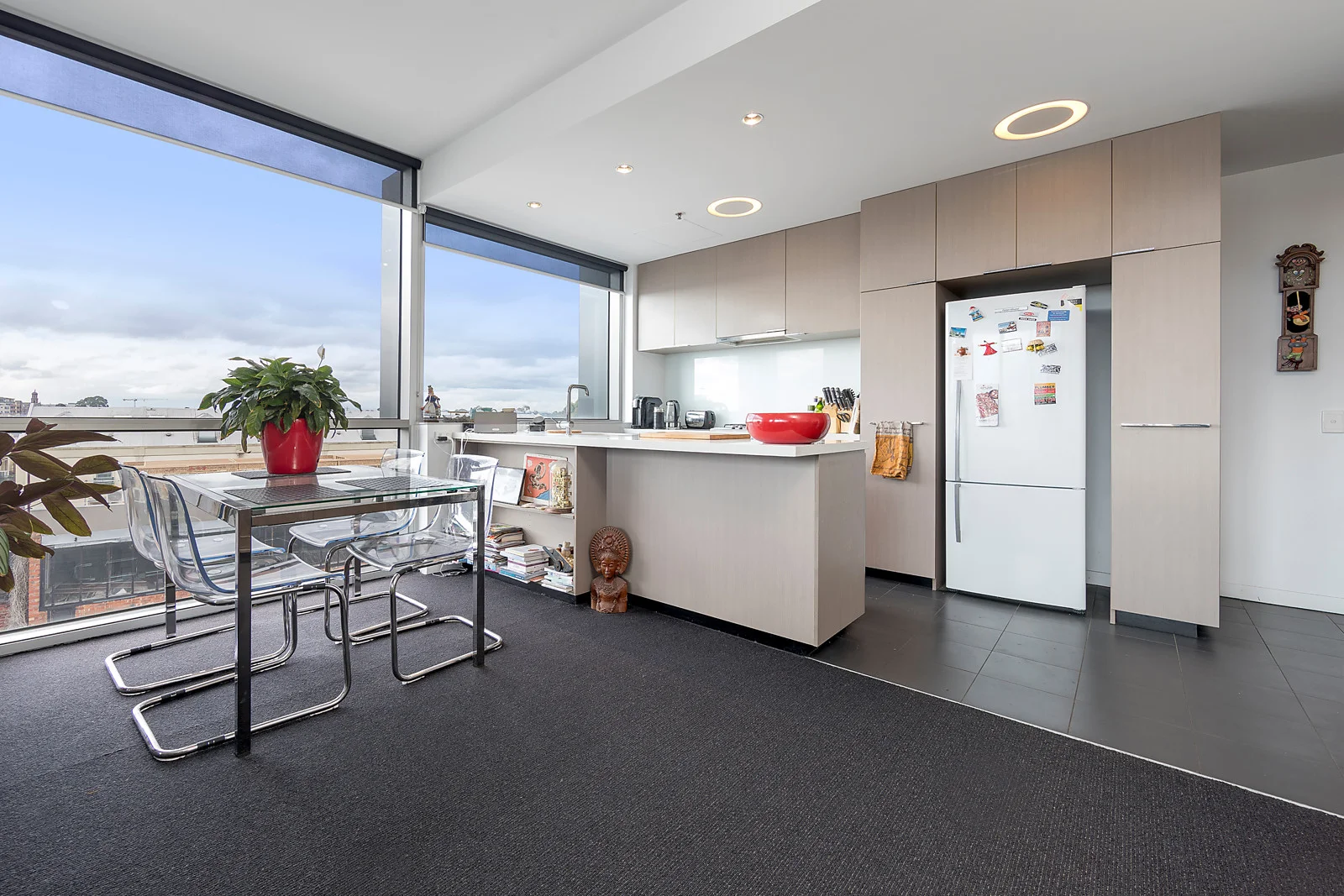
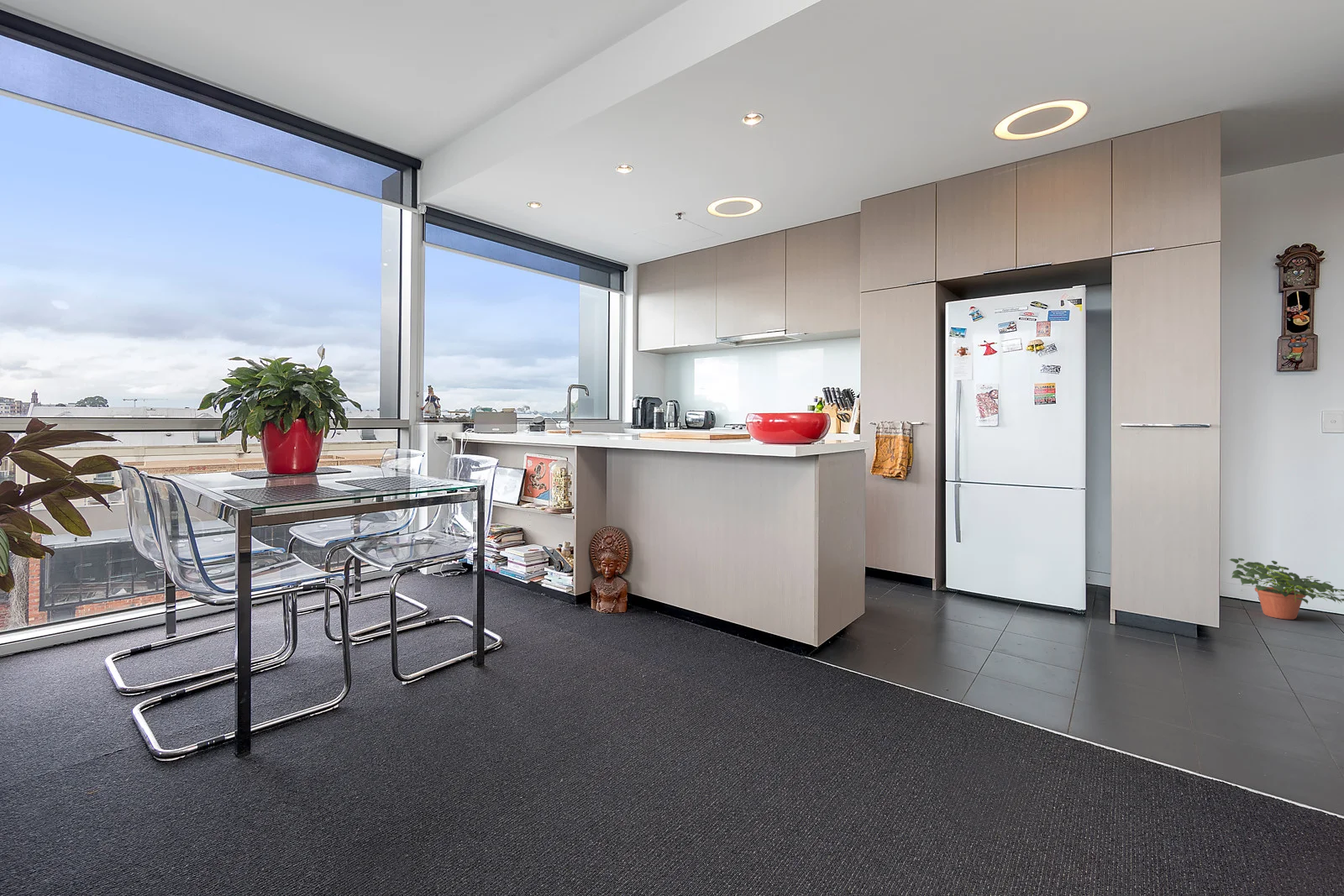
+ potted plant (1289, 591)
